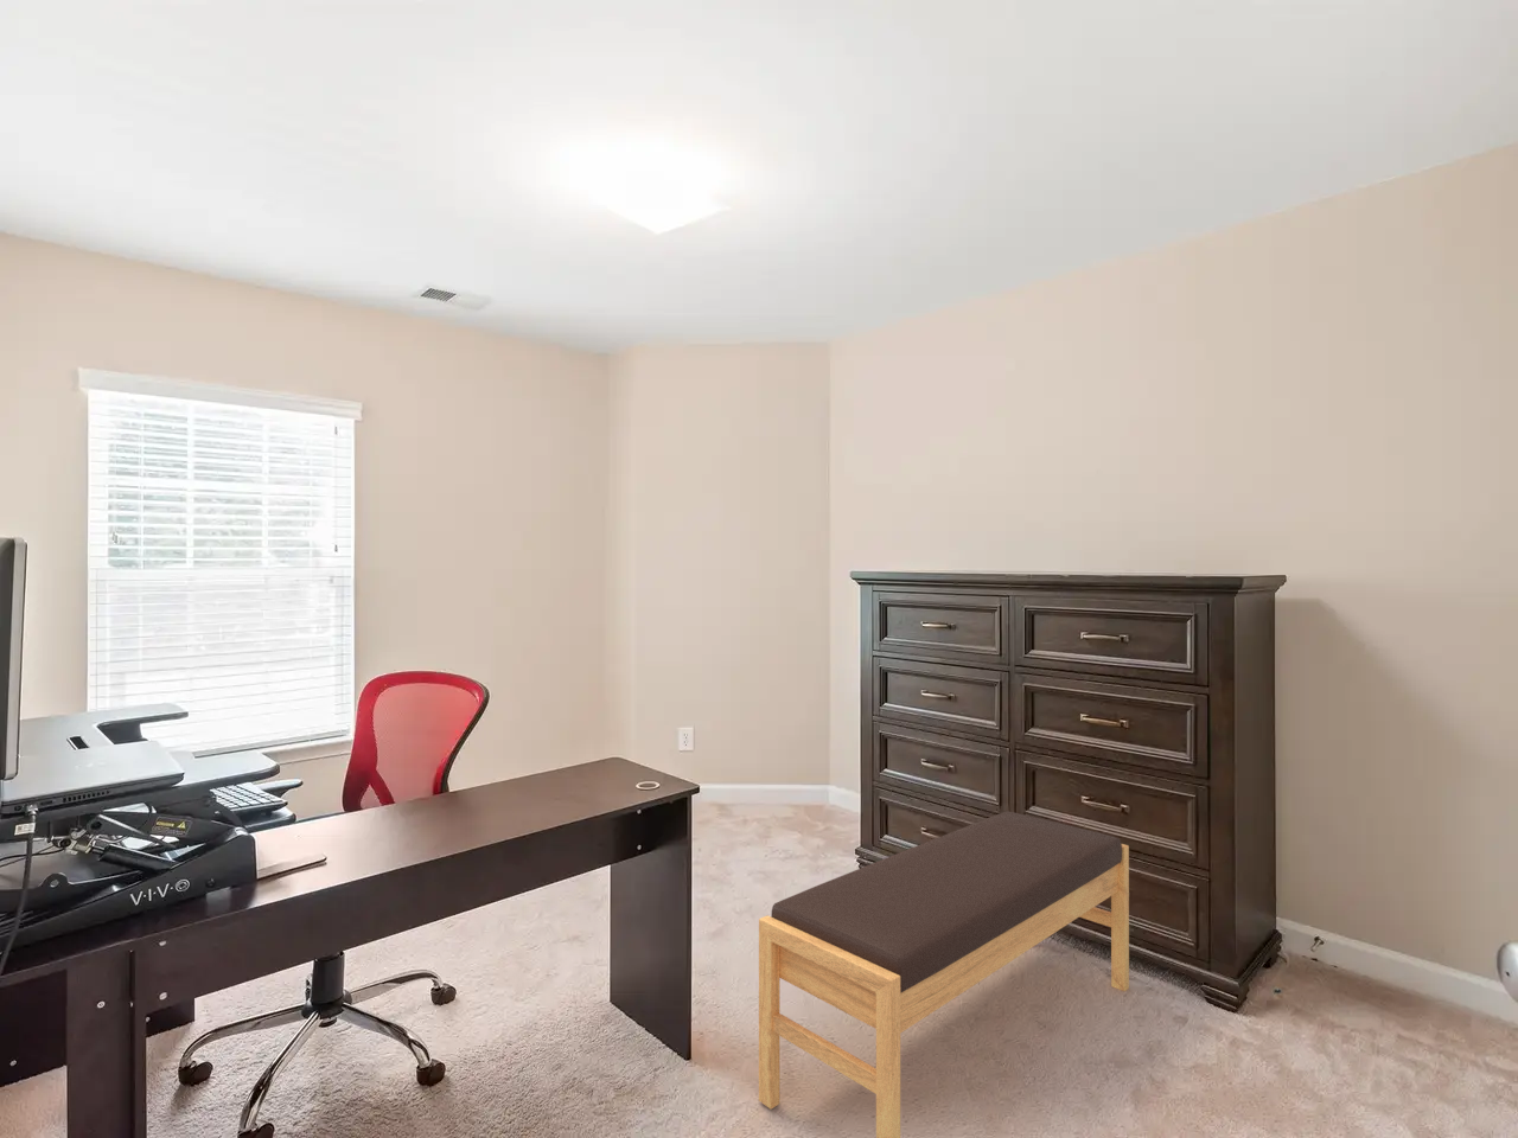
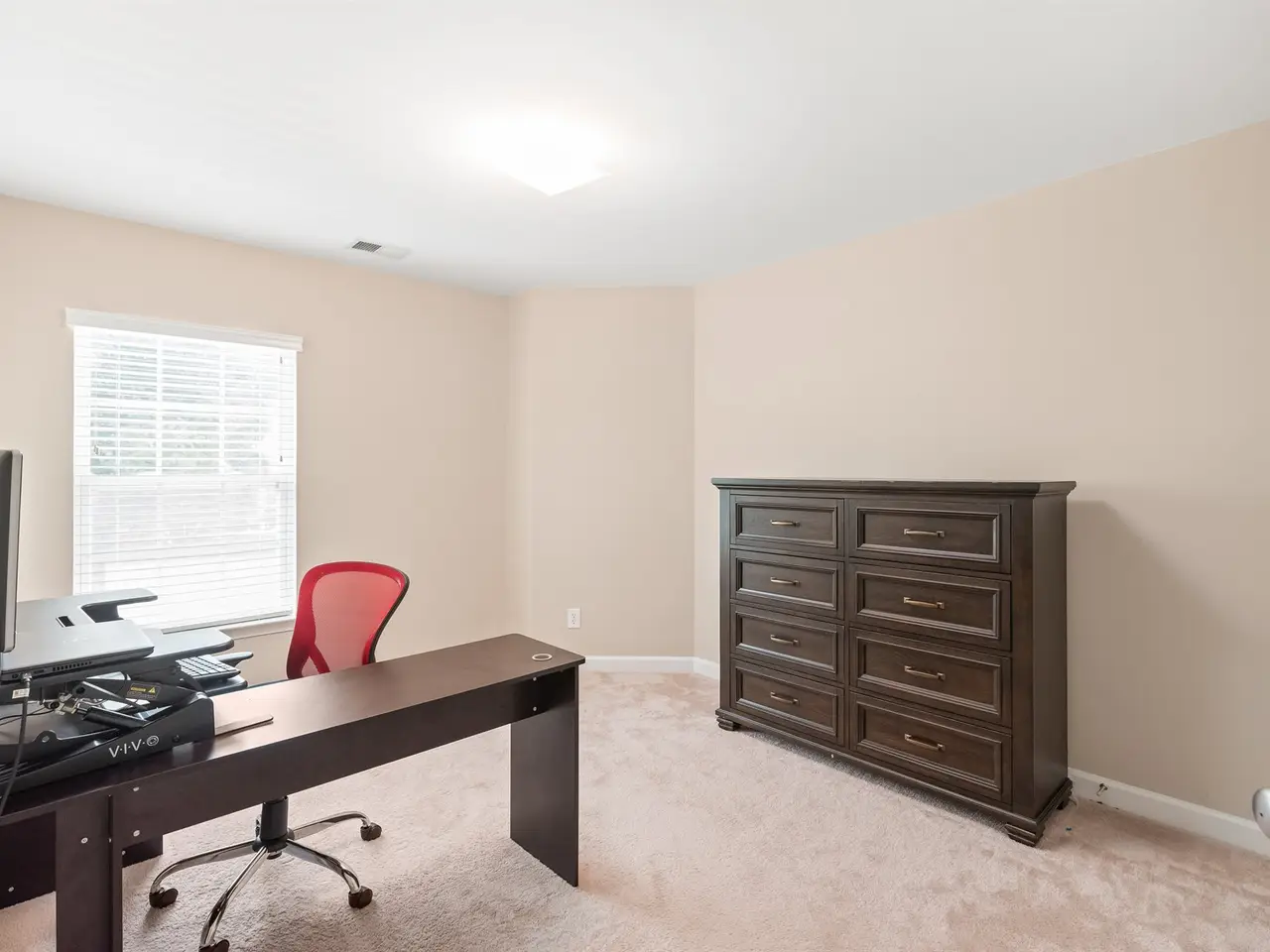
- bench (966, 950)
